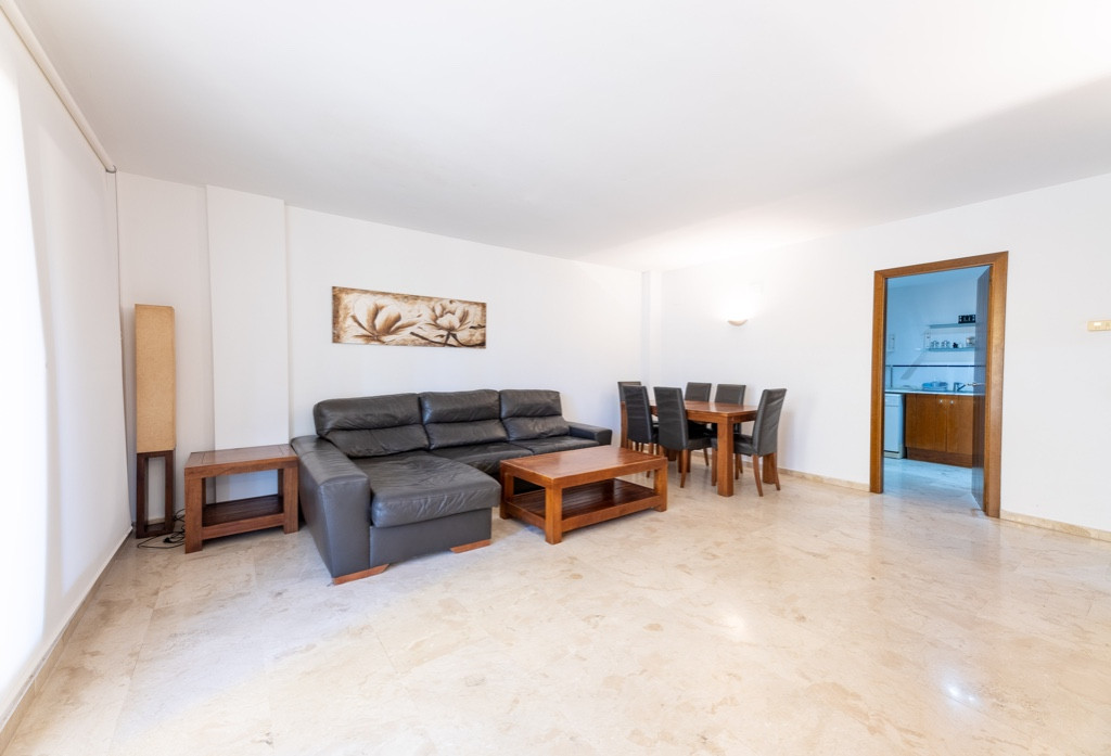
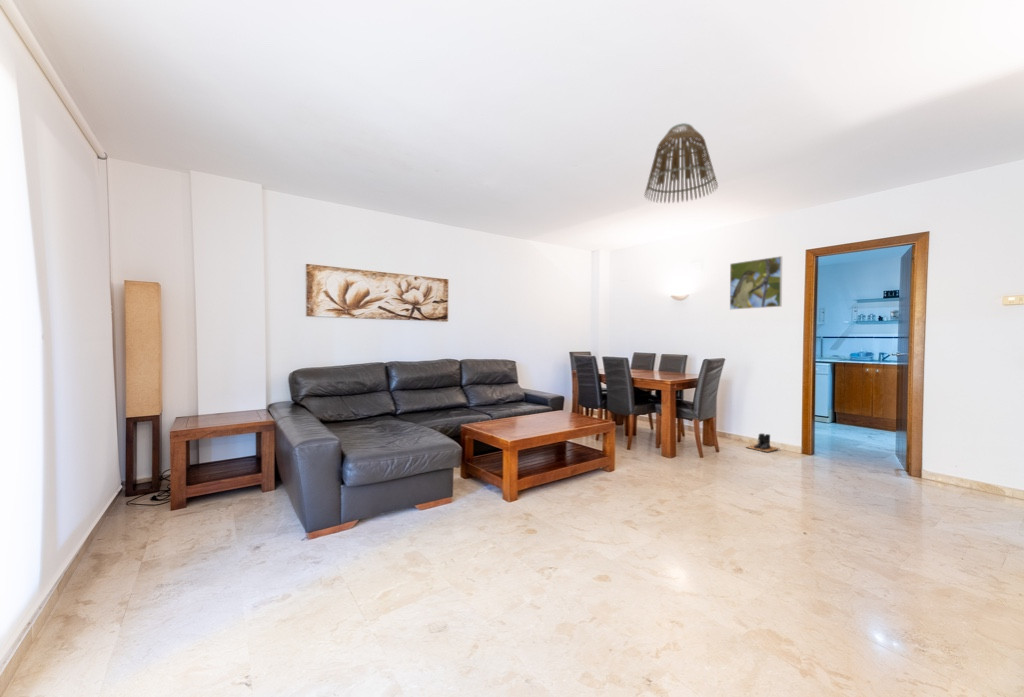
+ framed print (754, 284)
+ lamp shade (679, 160)
+ boots (762, 441)
